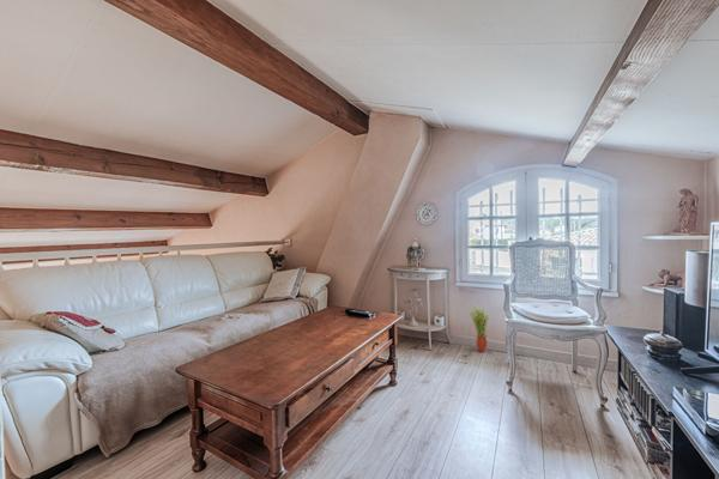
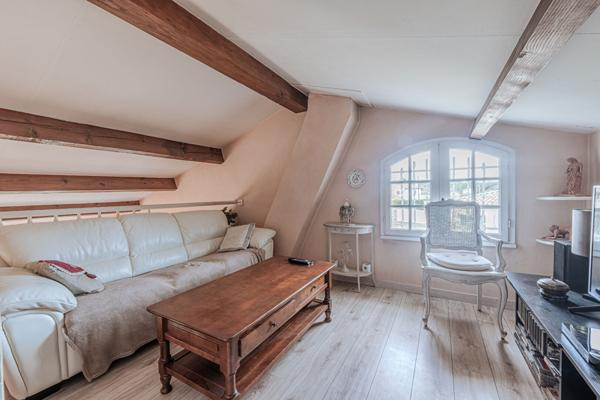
- potted plant (478, 328)
